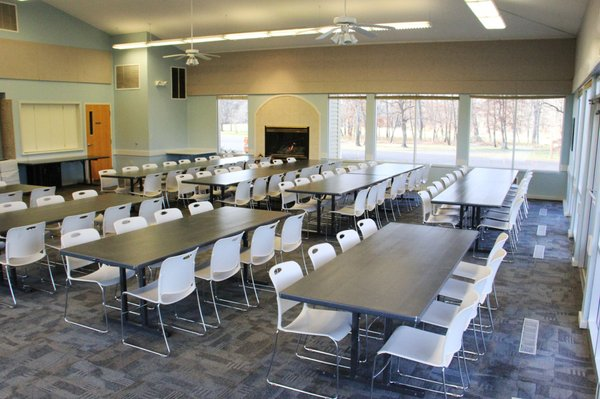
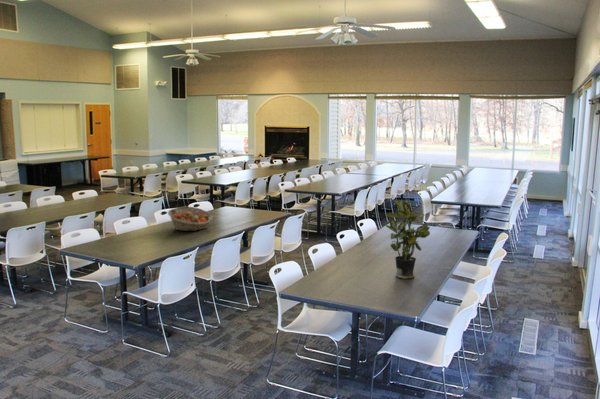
+ potted plant (406, 238)
+ fruit basket (190, 218)
